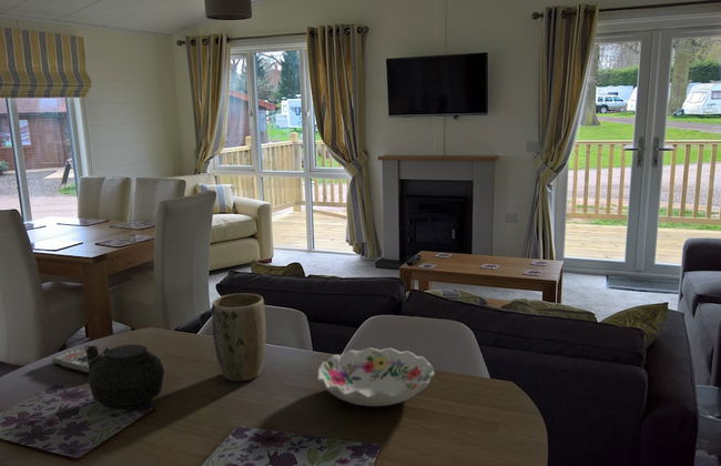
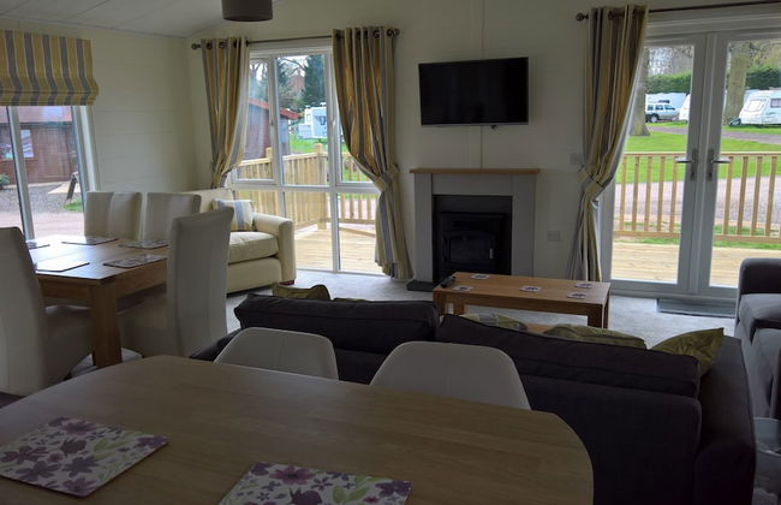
- teapot (121, 374)
- remote control (87, 362)
- decorative bowl (375, 379)
- plant pot (240, 337)
